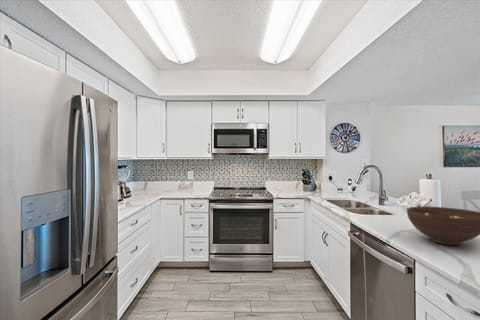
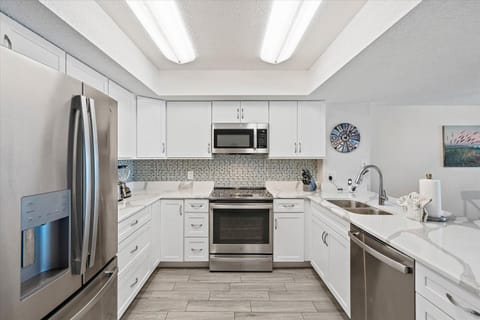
- fruit bowl (445, 226)
